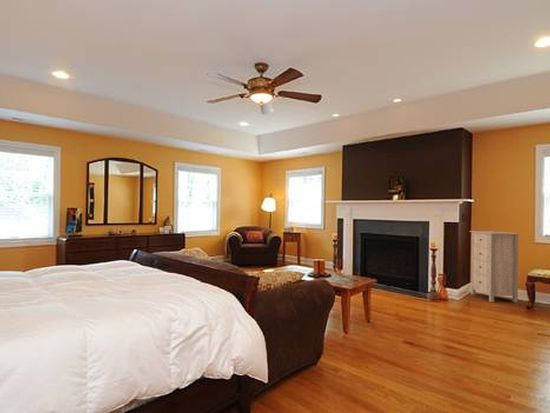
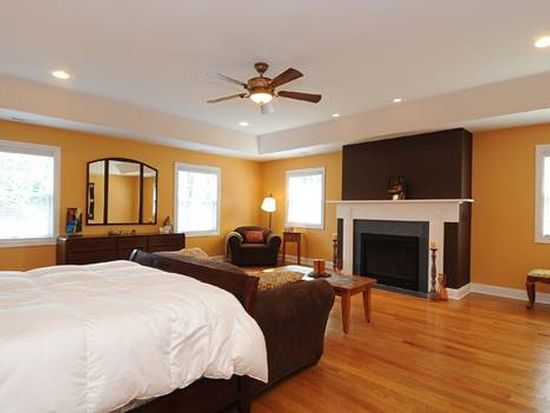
- storage cabinet (492, 265)
